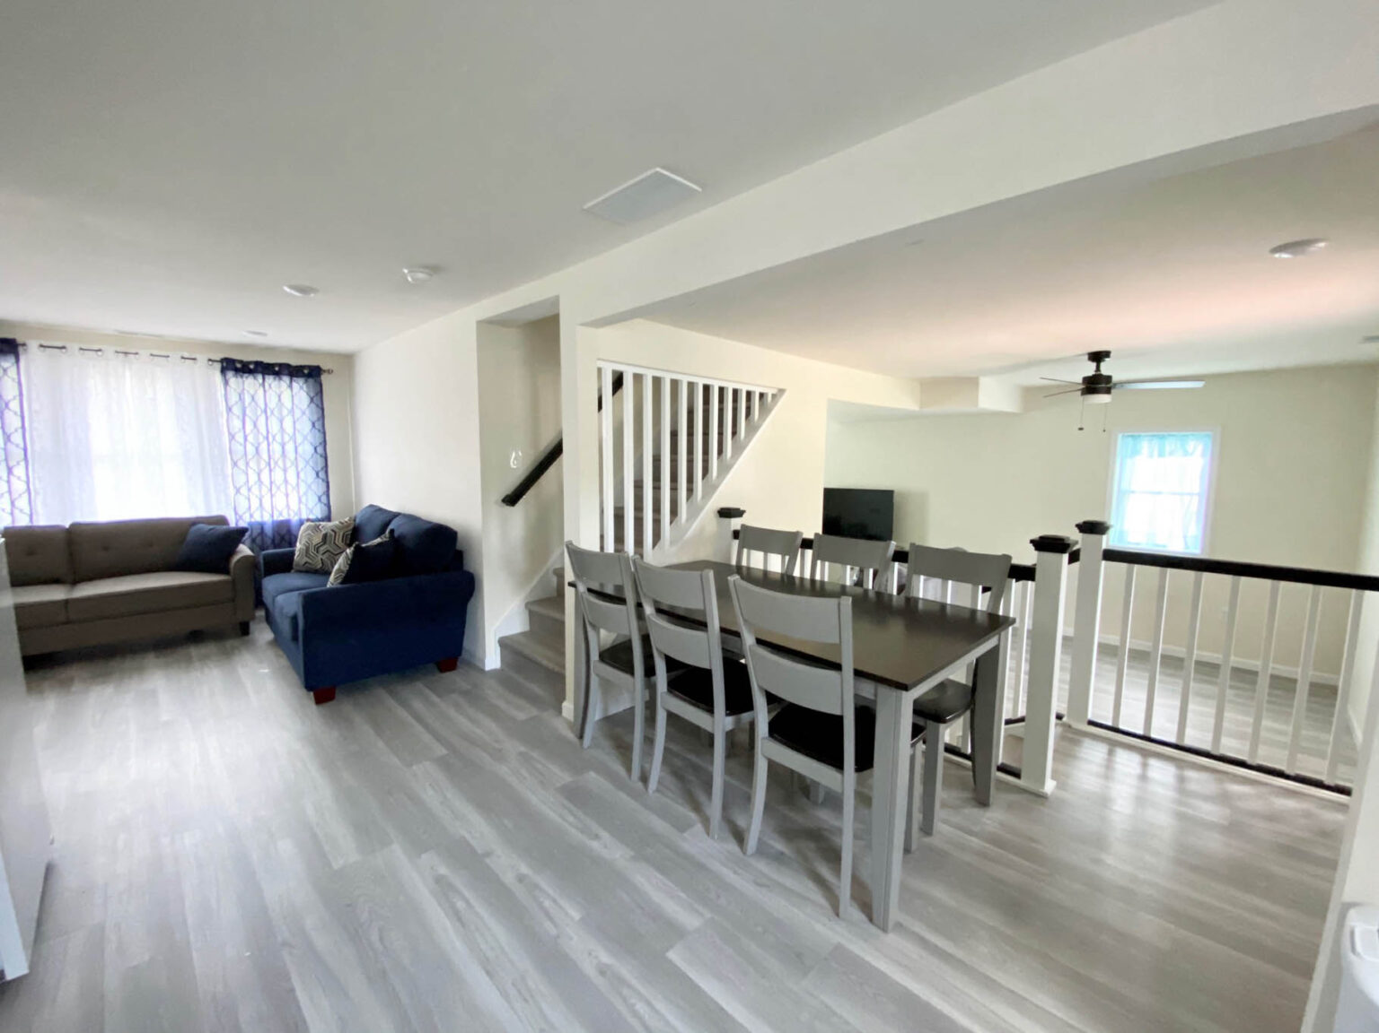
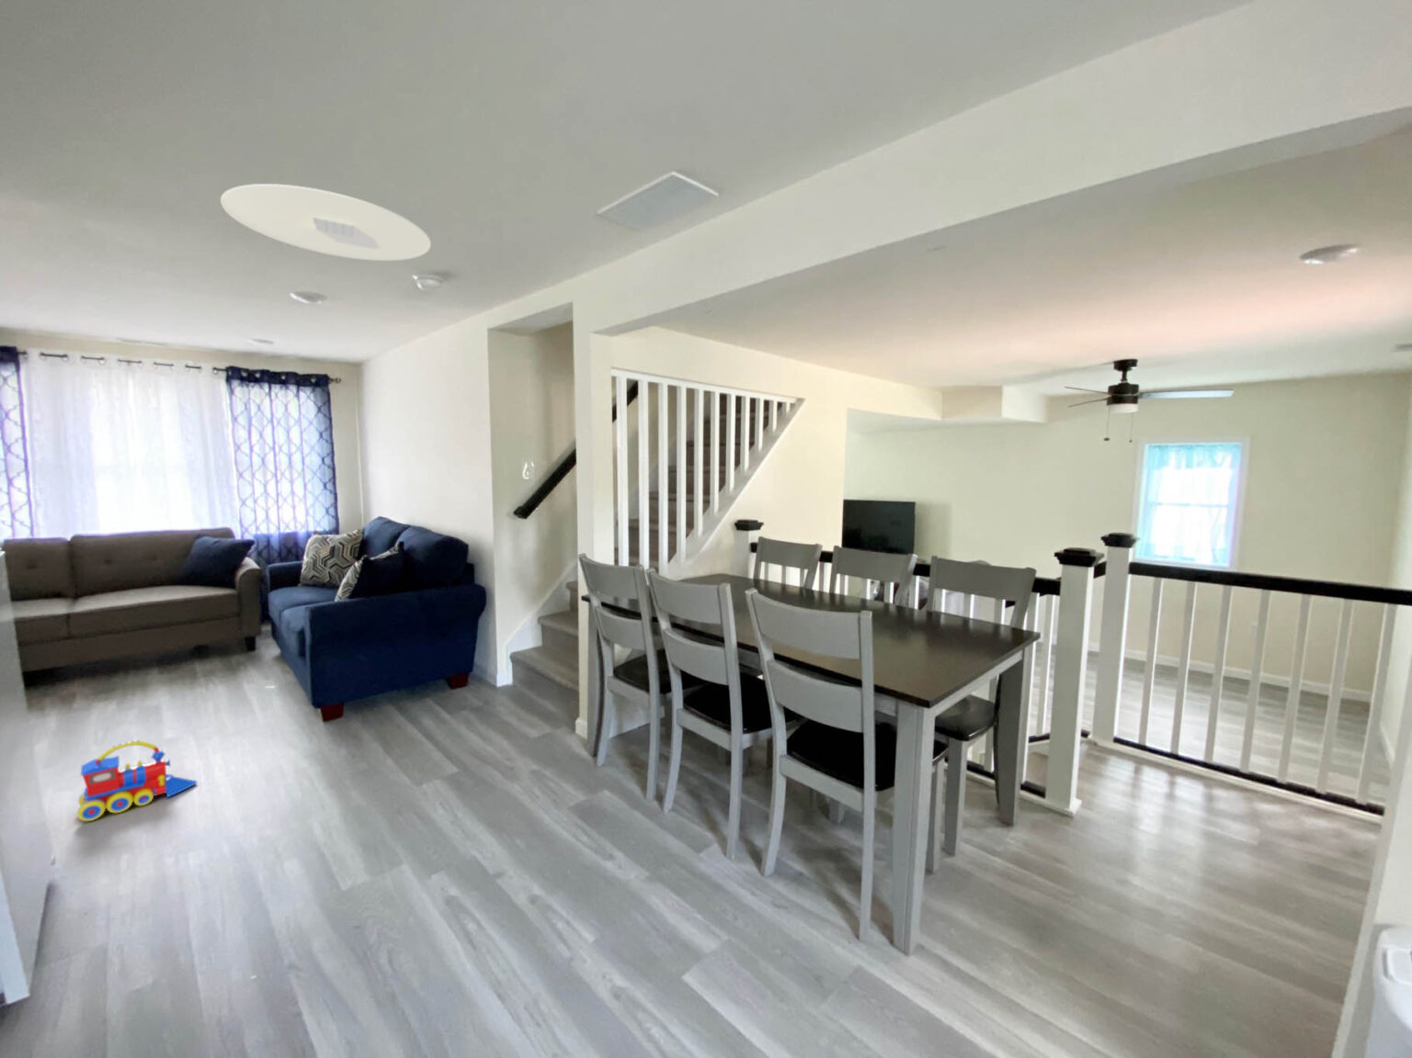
+ ceiling light (334, 219)
+ toy train (138, 770)
